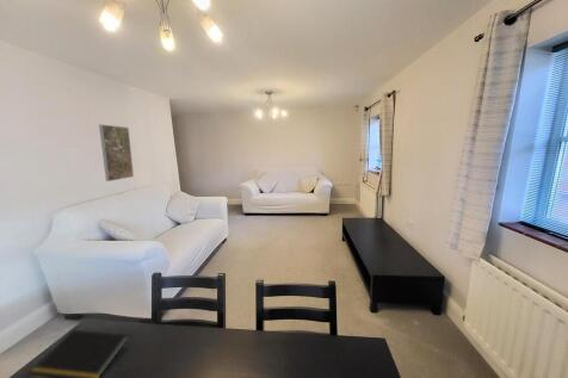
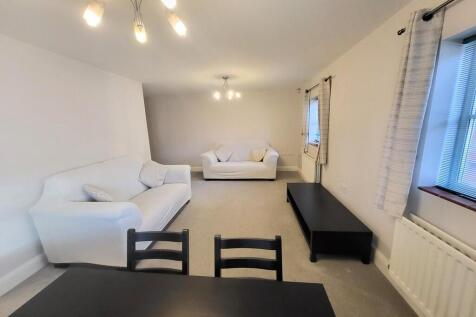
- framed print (117, 153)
- notepad (81, 354)
